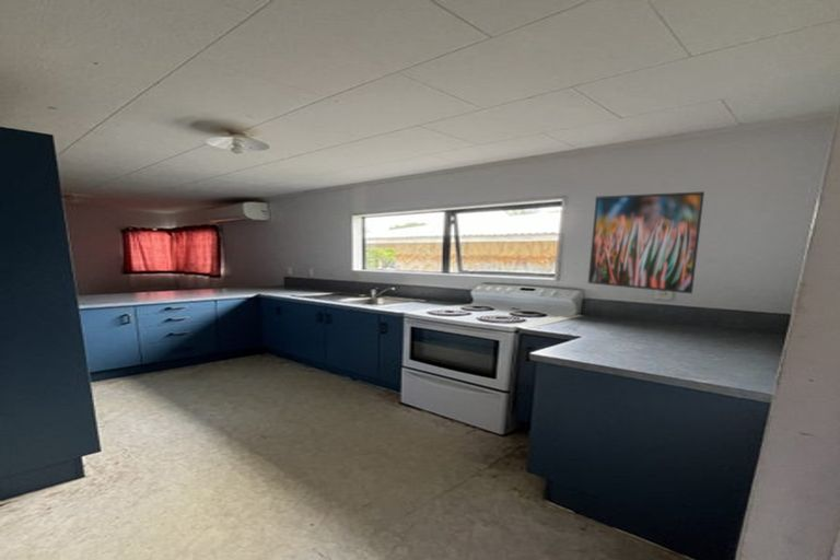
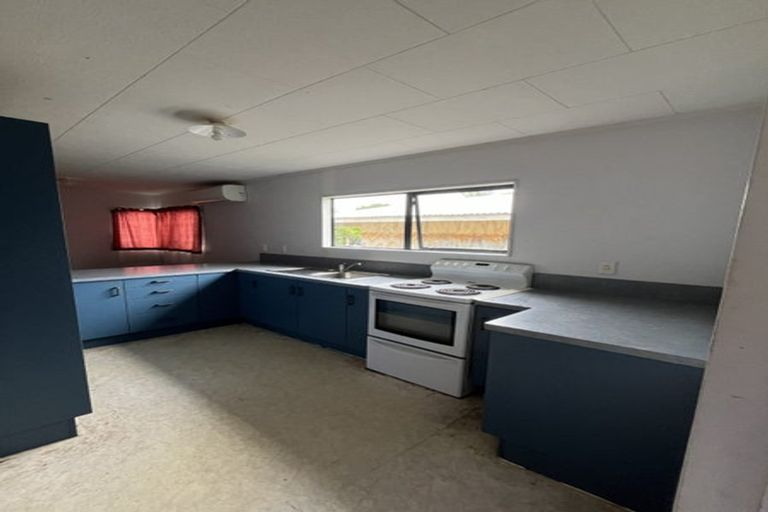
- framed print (640, 242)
